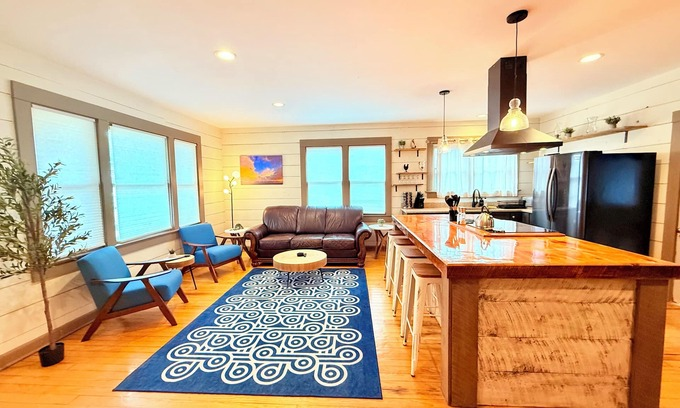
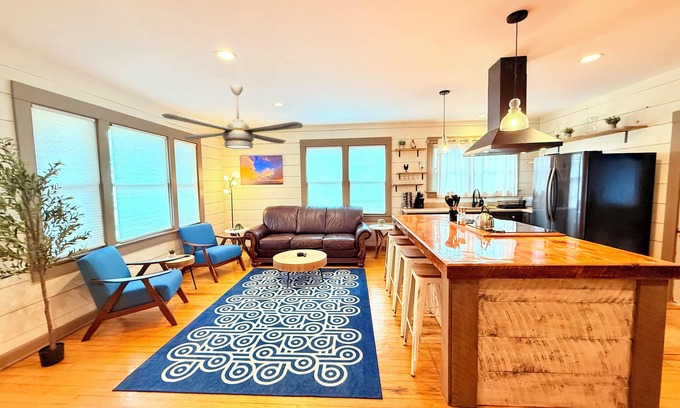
+ ceiling fan (237, 117)
